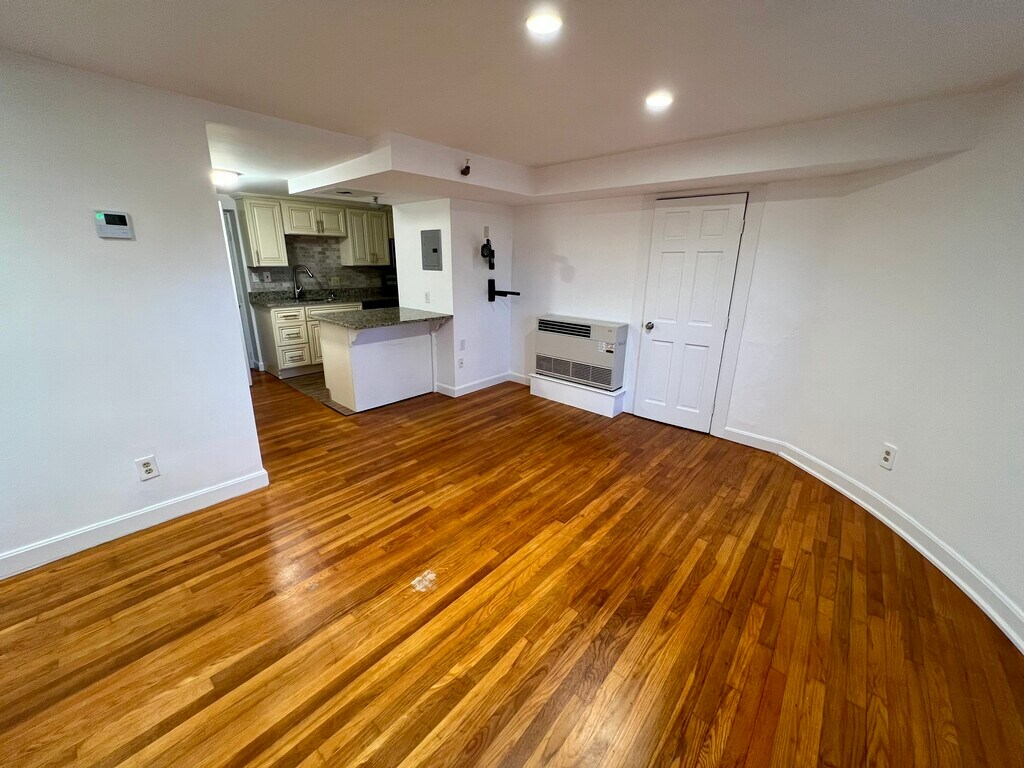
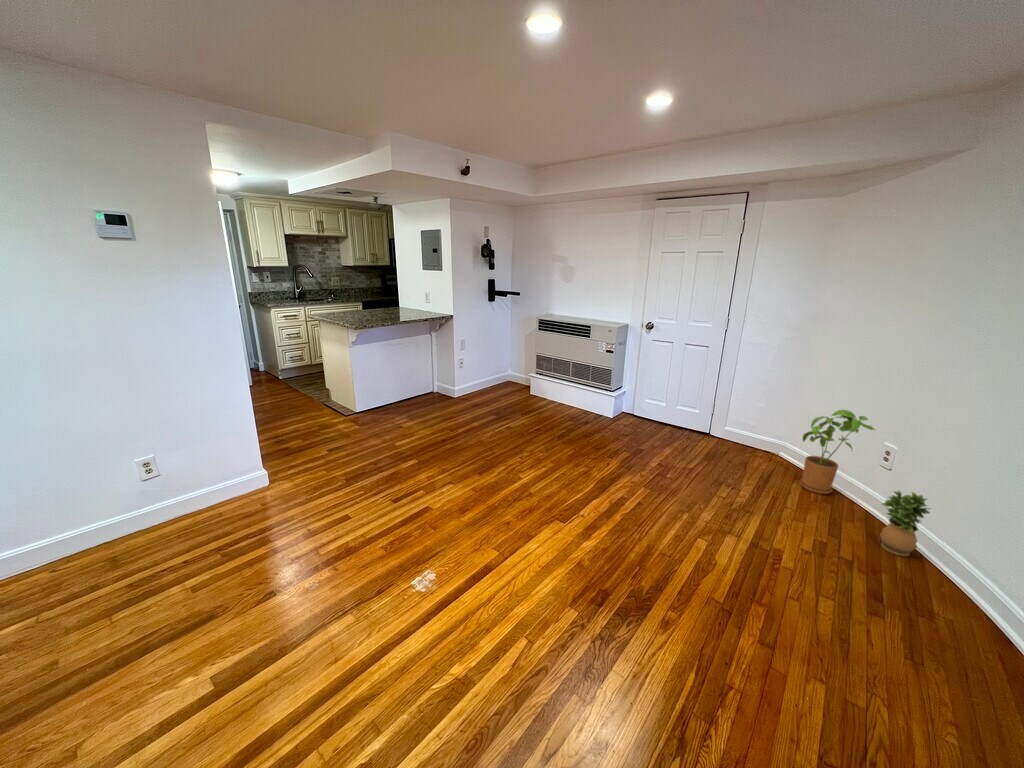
+ potted plant (903, 519)
+ house plant (825, 449)
